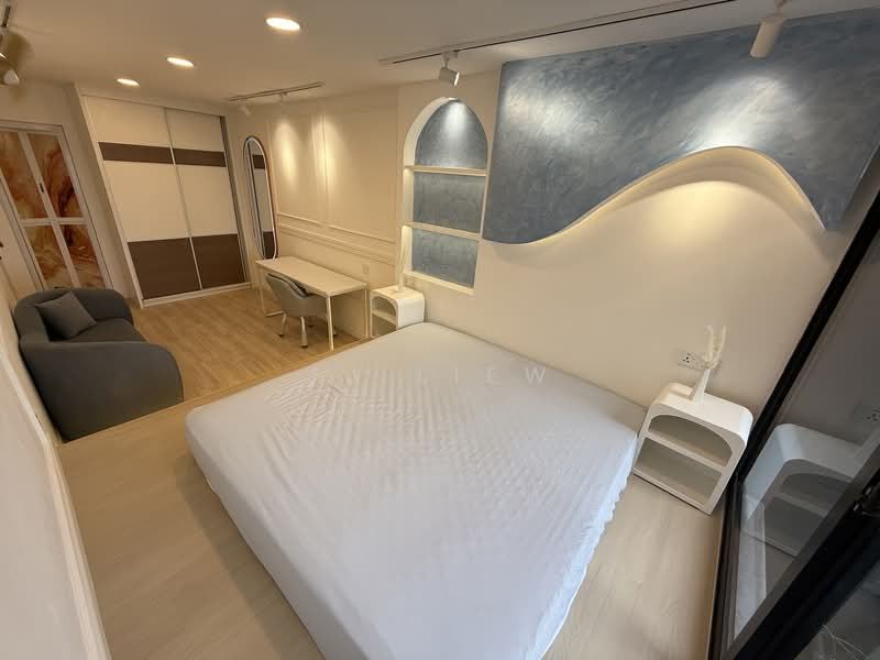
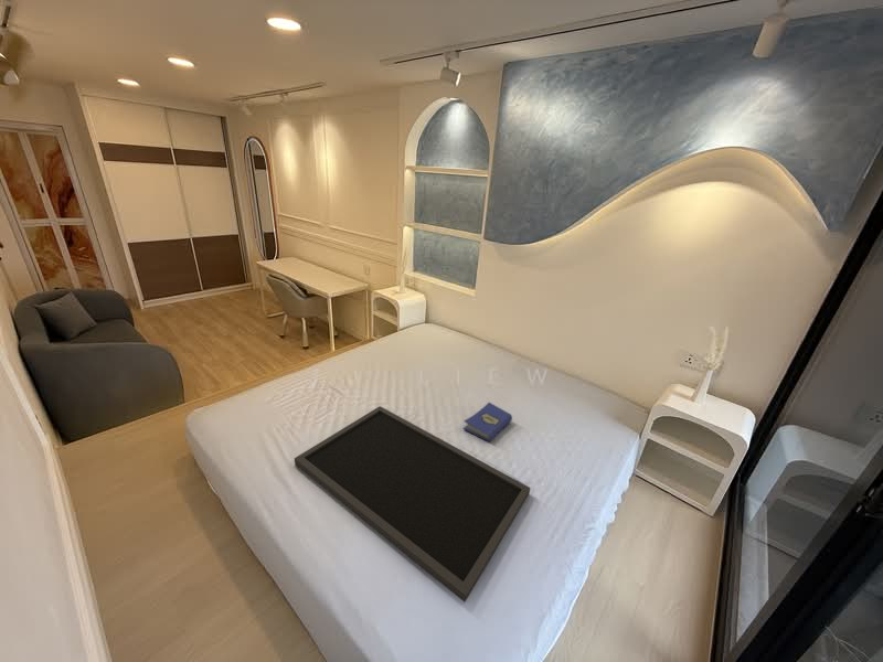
+ tray (409, 476)
+ hardcover book (488, 421)
